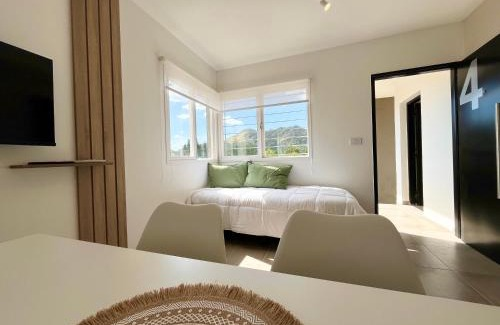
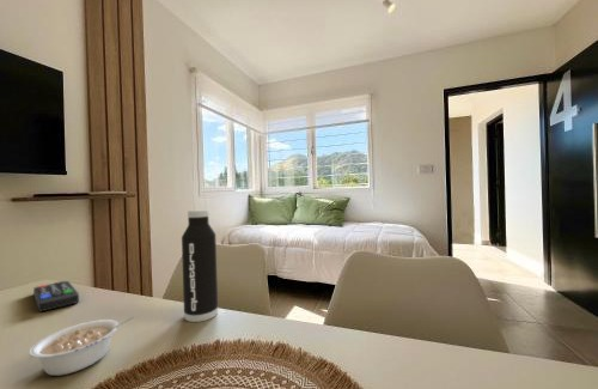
+ remote control (55, 293)
+ water bottle (200, 262)
+ legume (81, 344)
